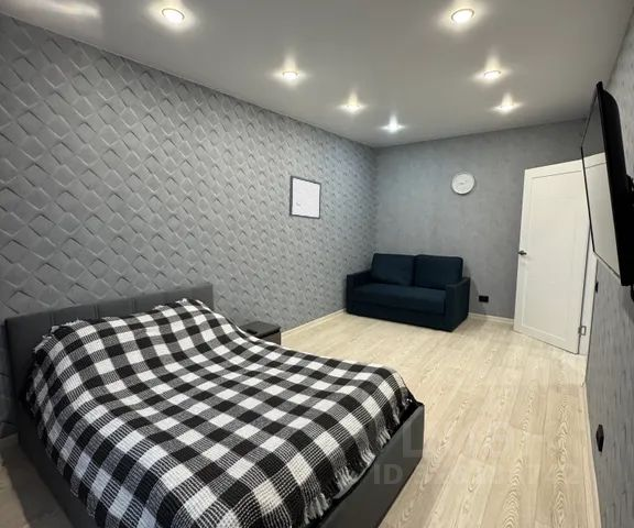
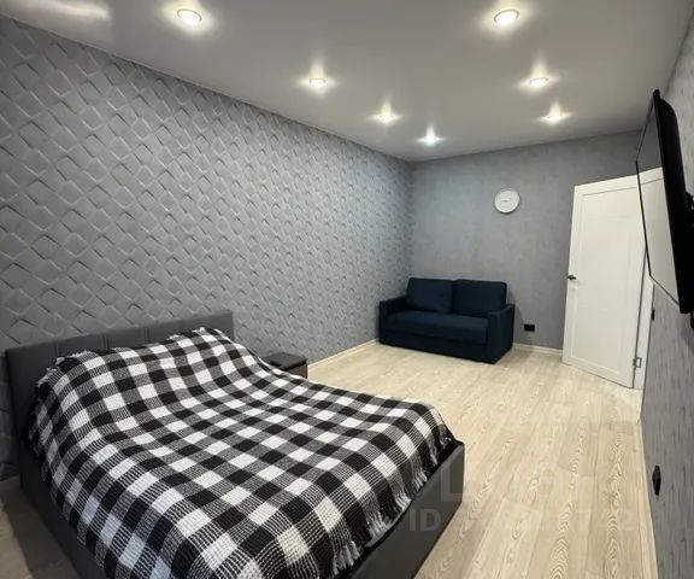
- wall art (305, 198)
